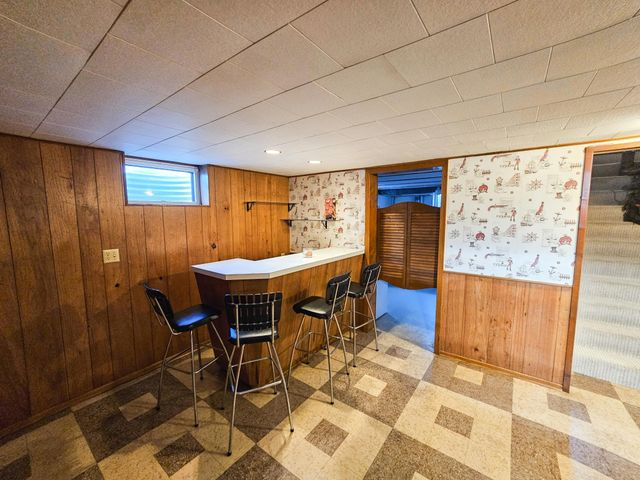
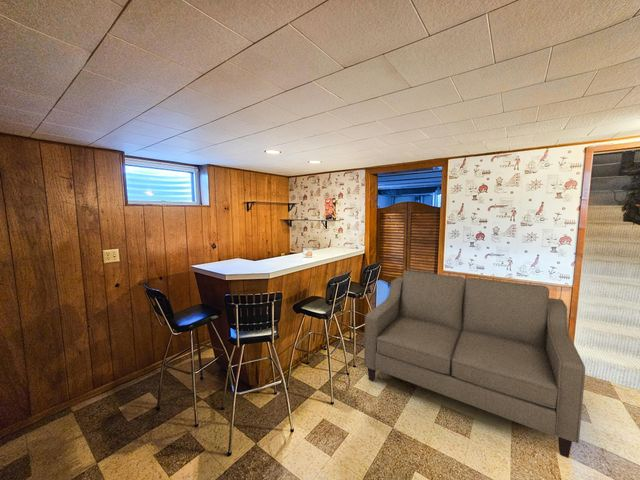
+ sofa (459, 334)
